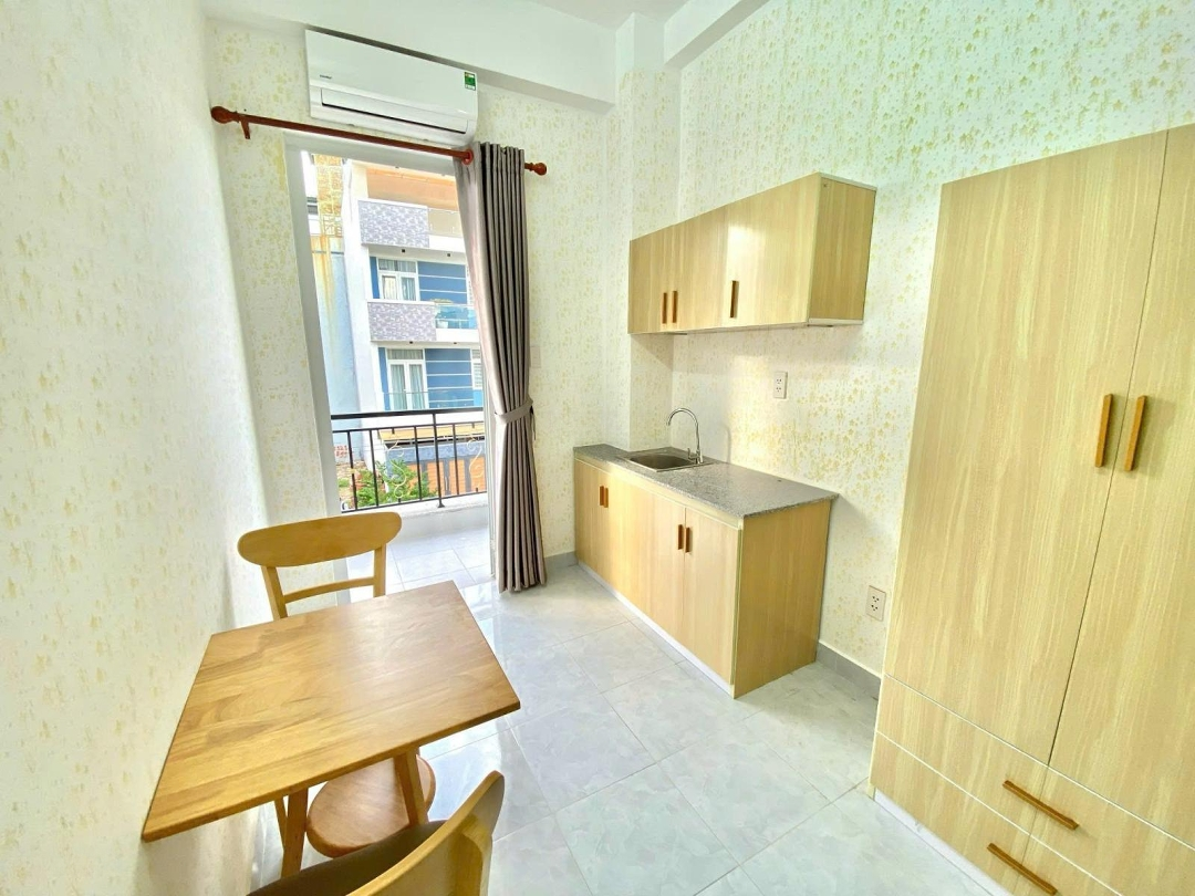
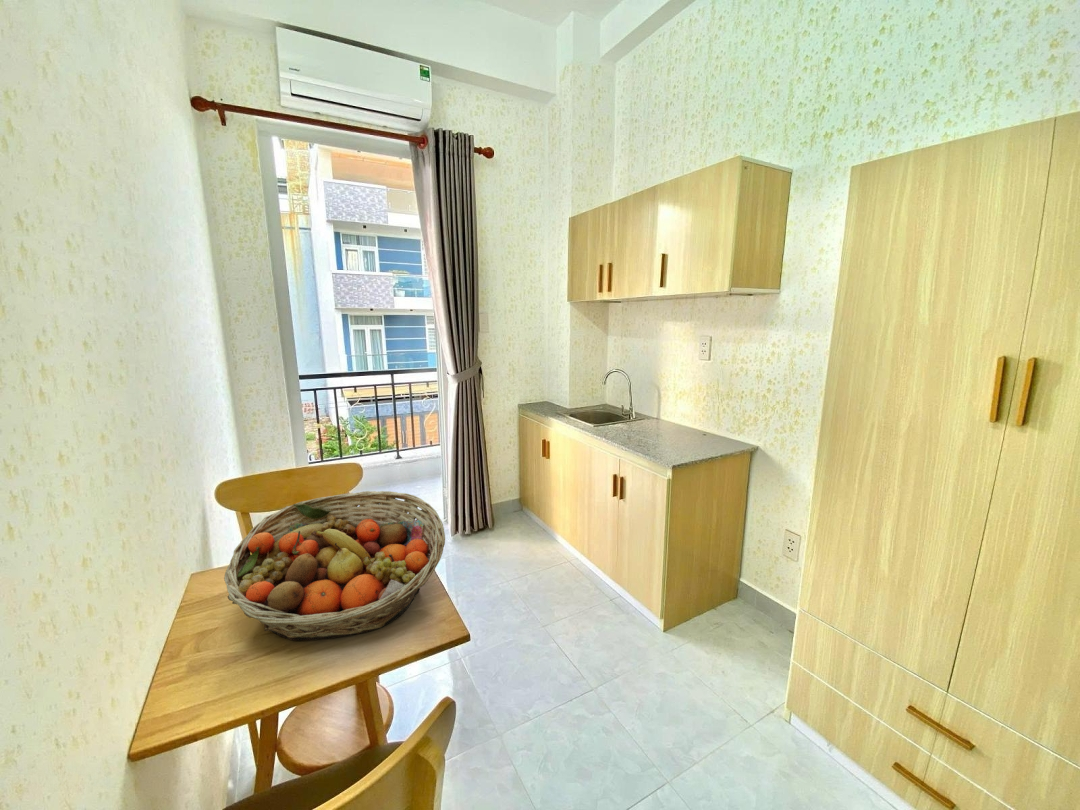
+ fruit basket (344, 559)
